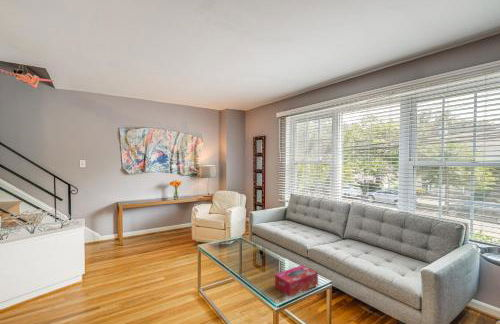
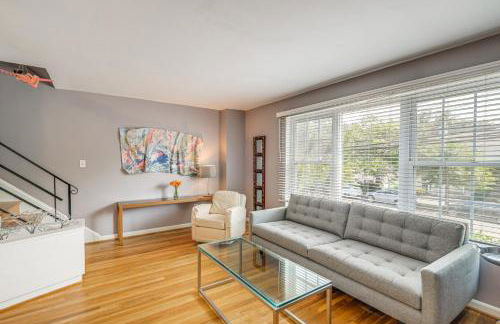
- tissue box (296, 279)
